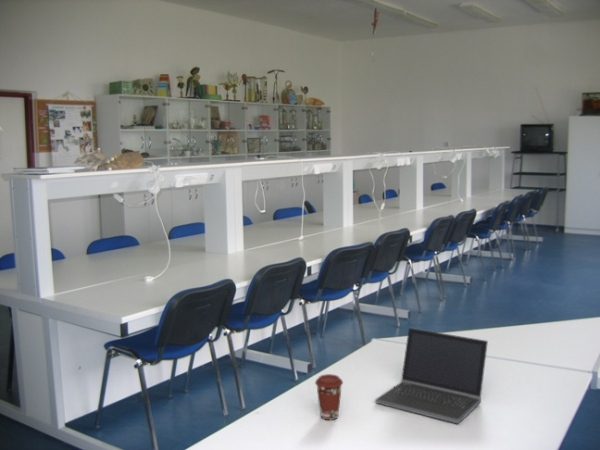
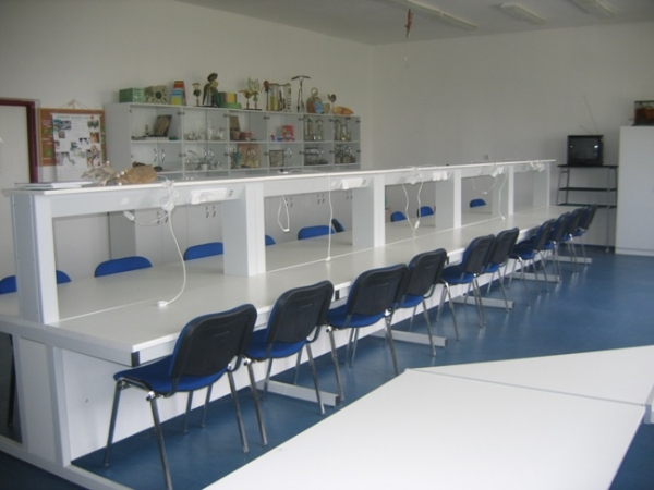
- coffee cup (329, 397)
- laptop computer (431, 371)
